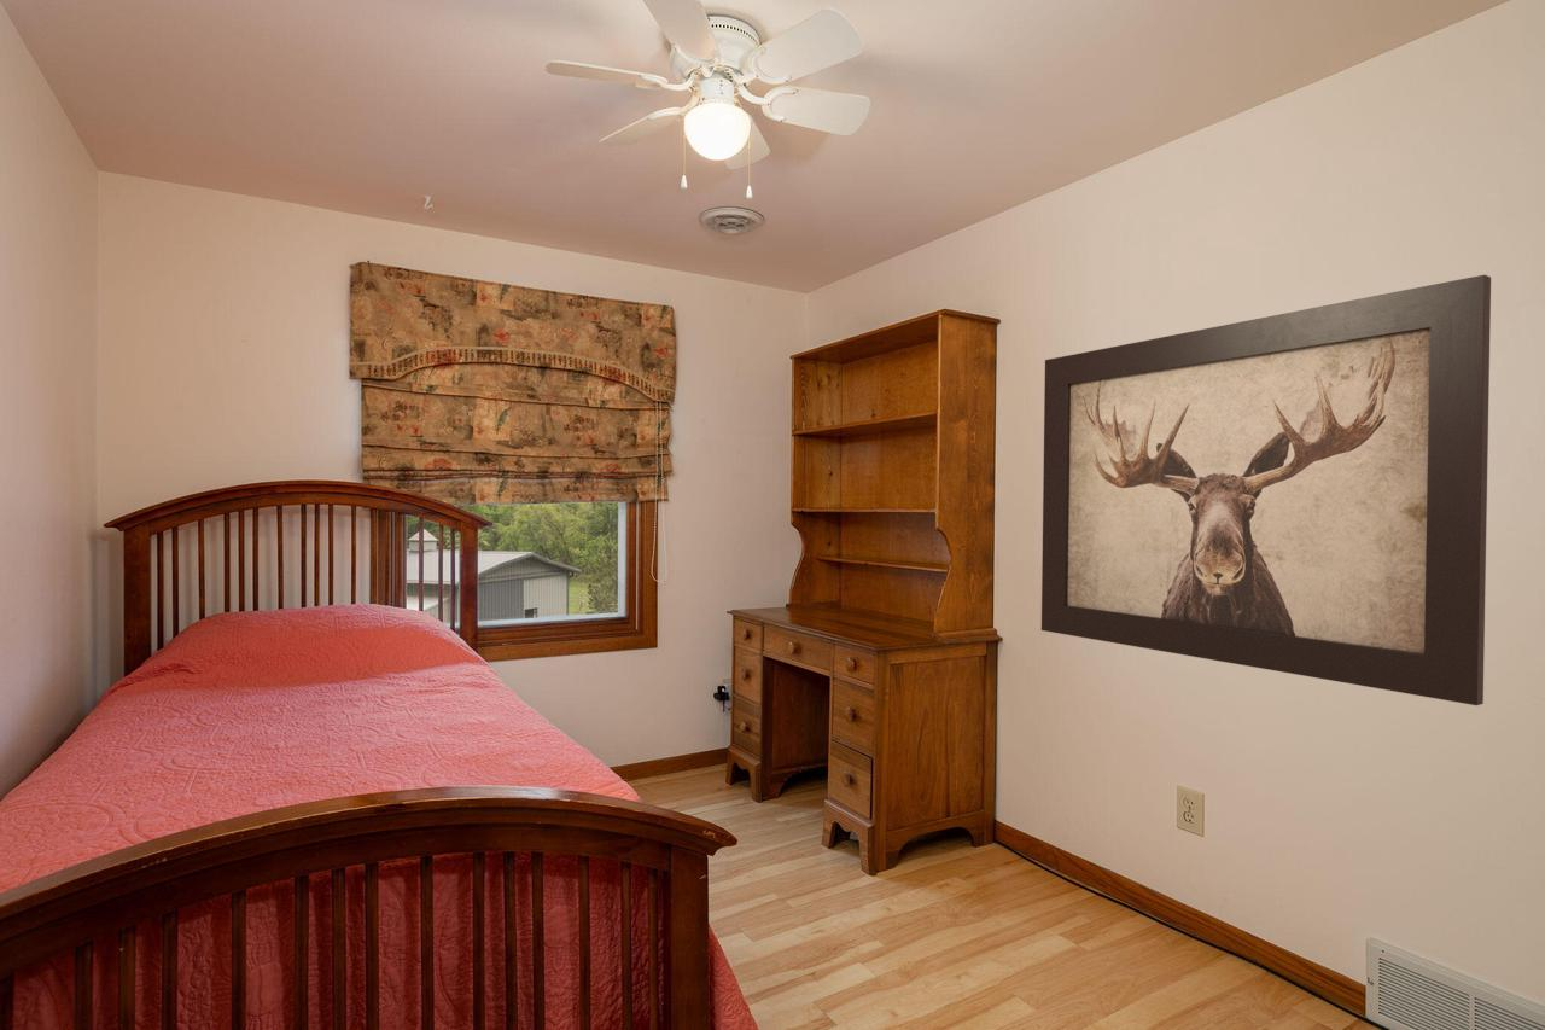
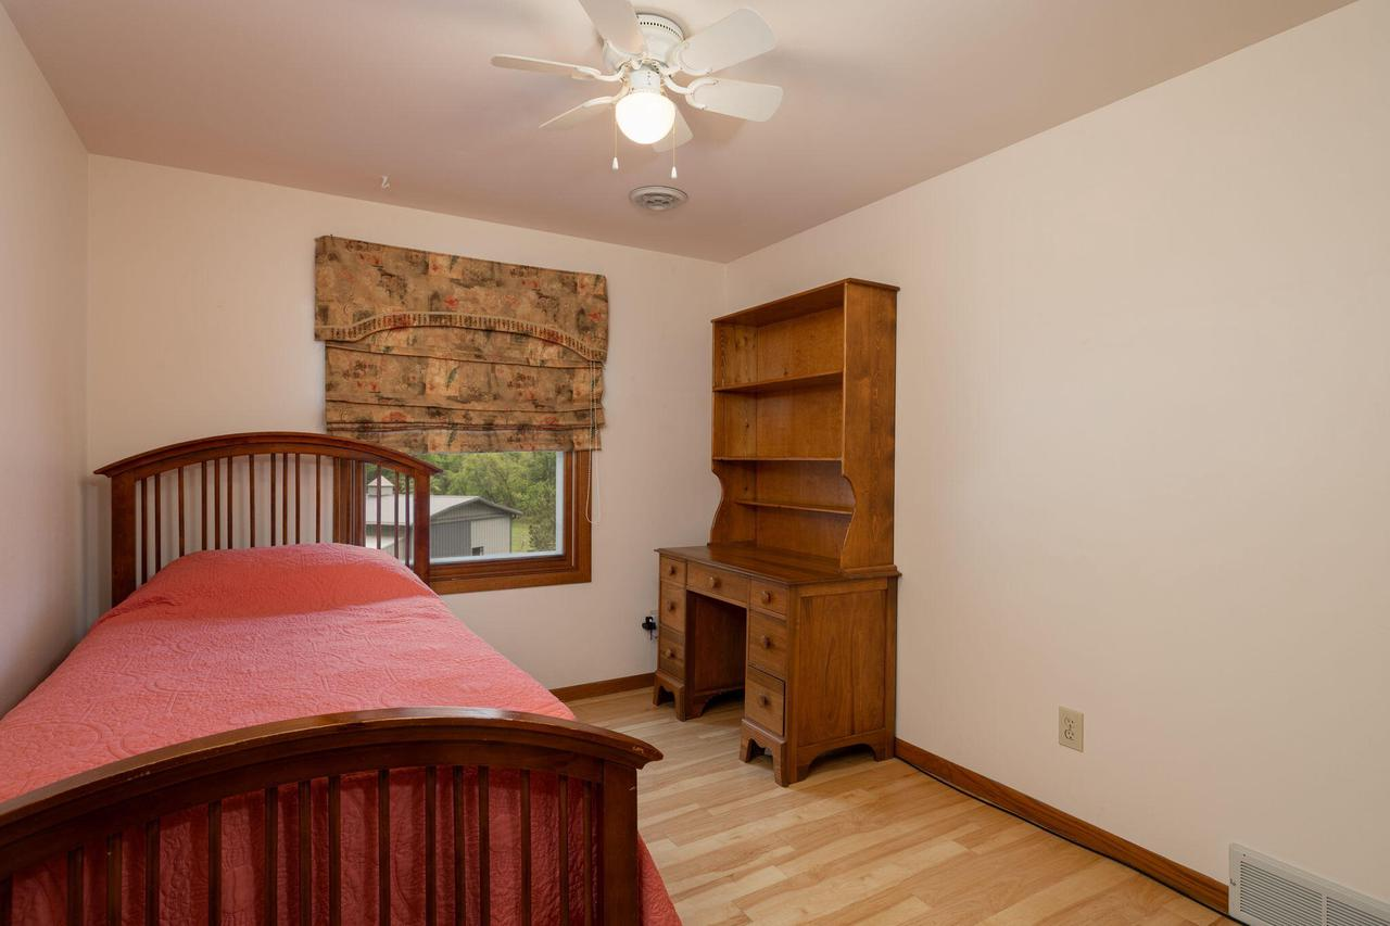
- wall art (1214, 493)
